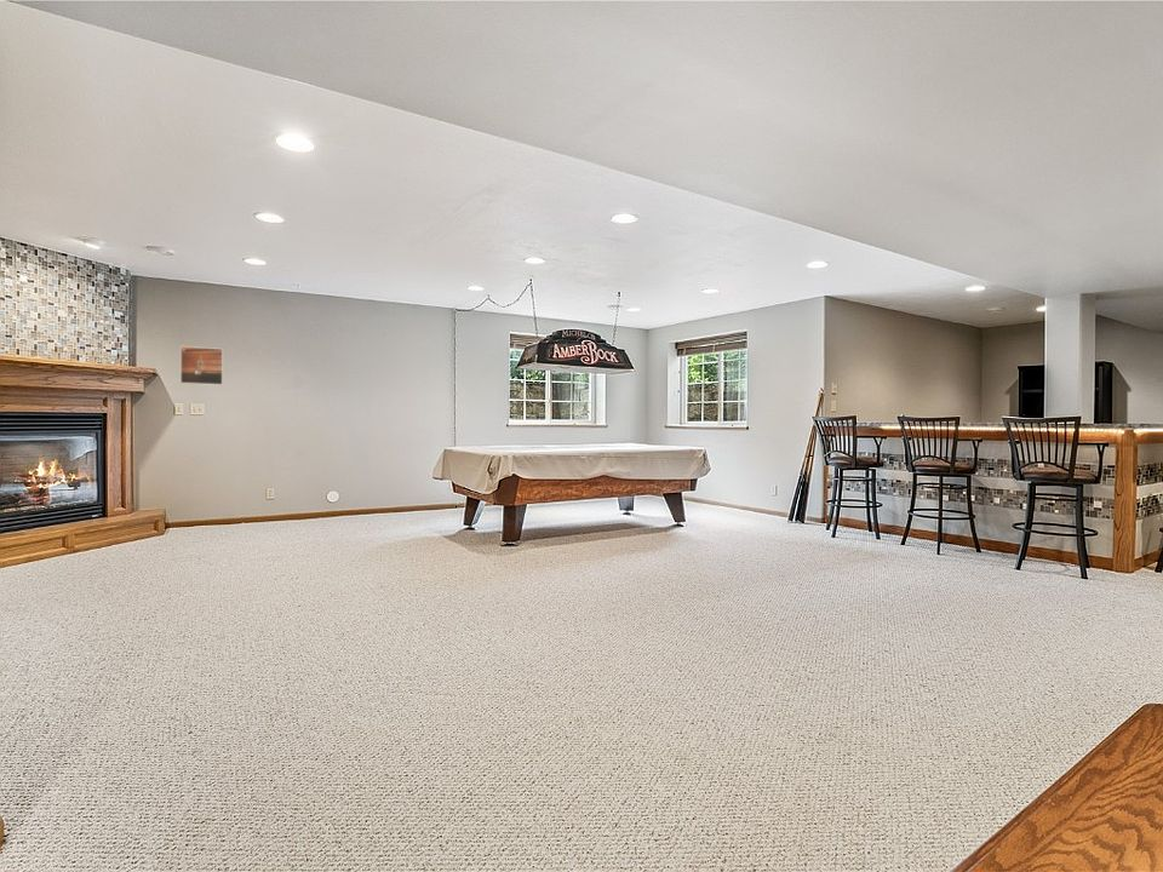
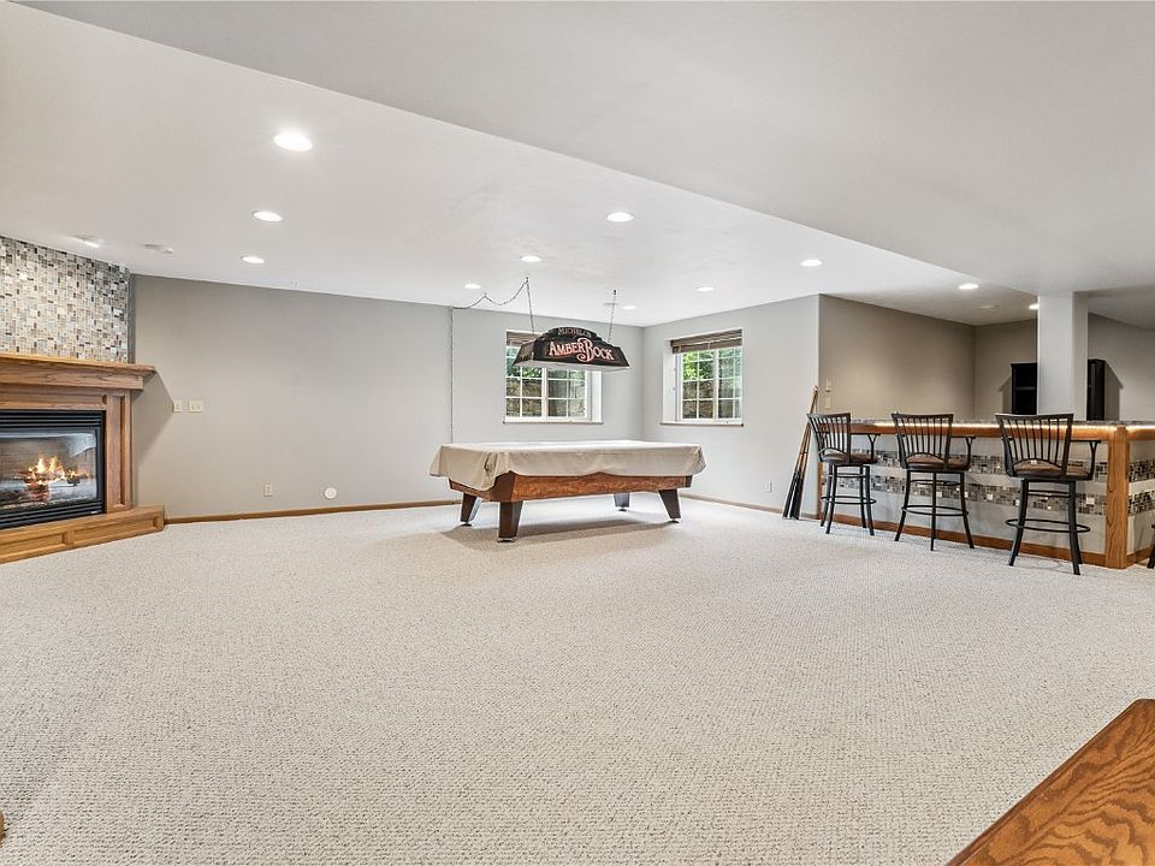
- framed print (201, 366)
